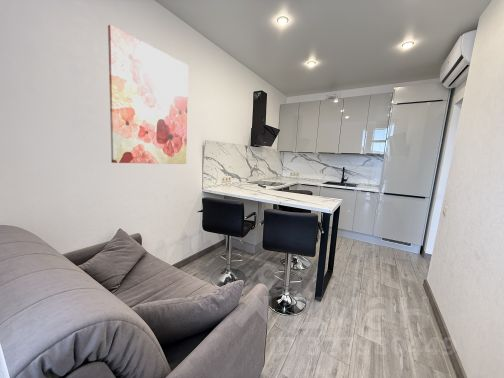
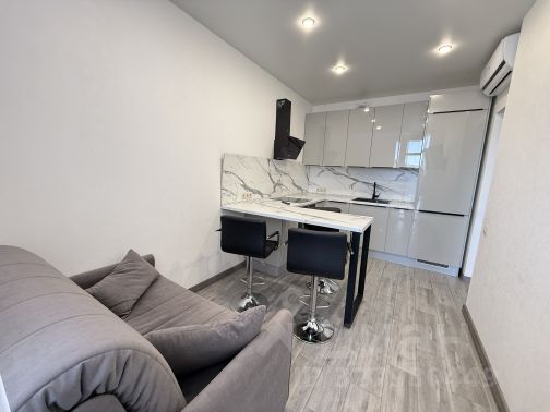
- wall art (154, 108)
